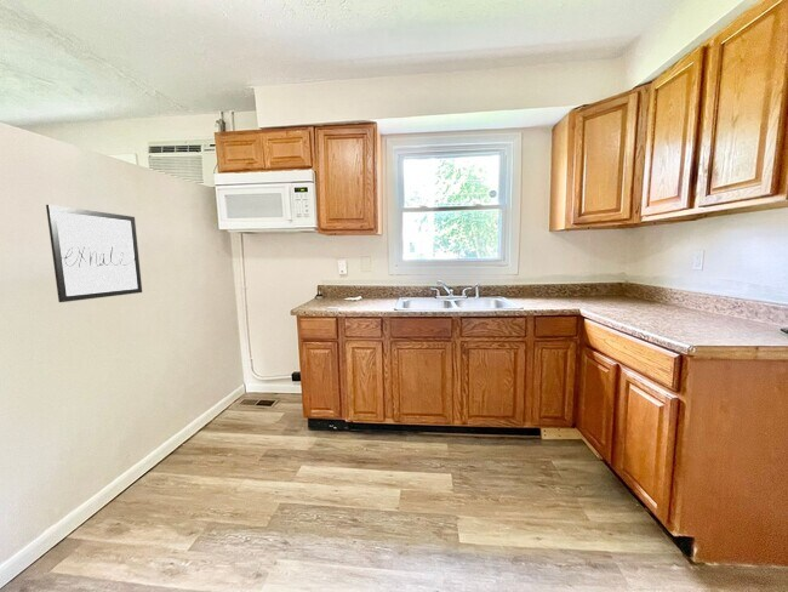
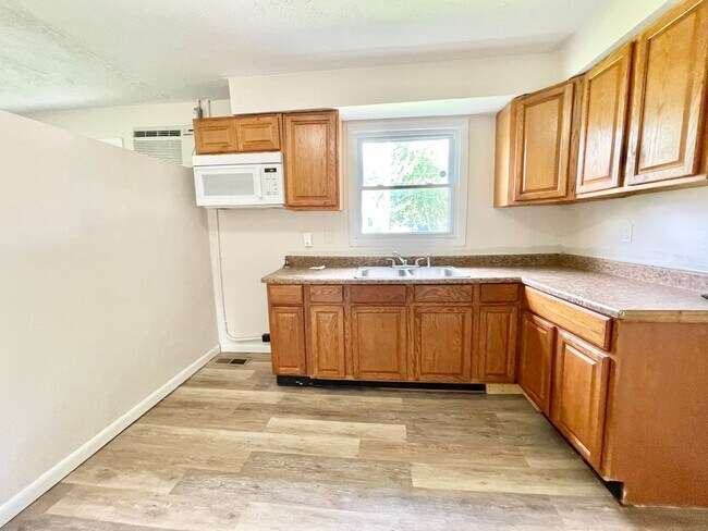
- wall art (101, 255)
